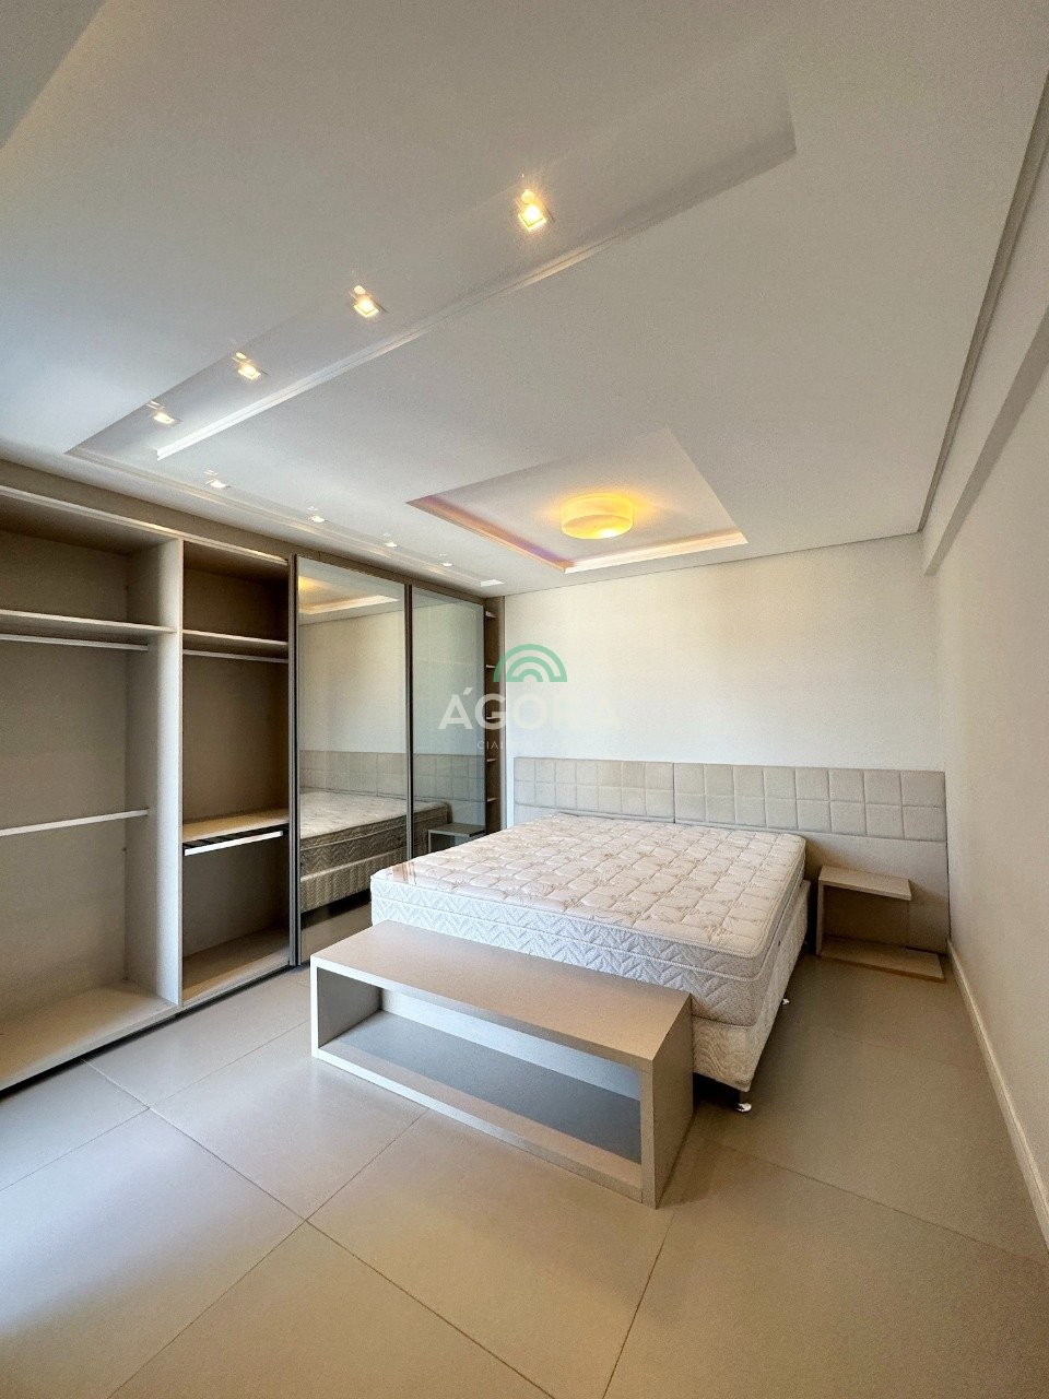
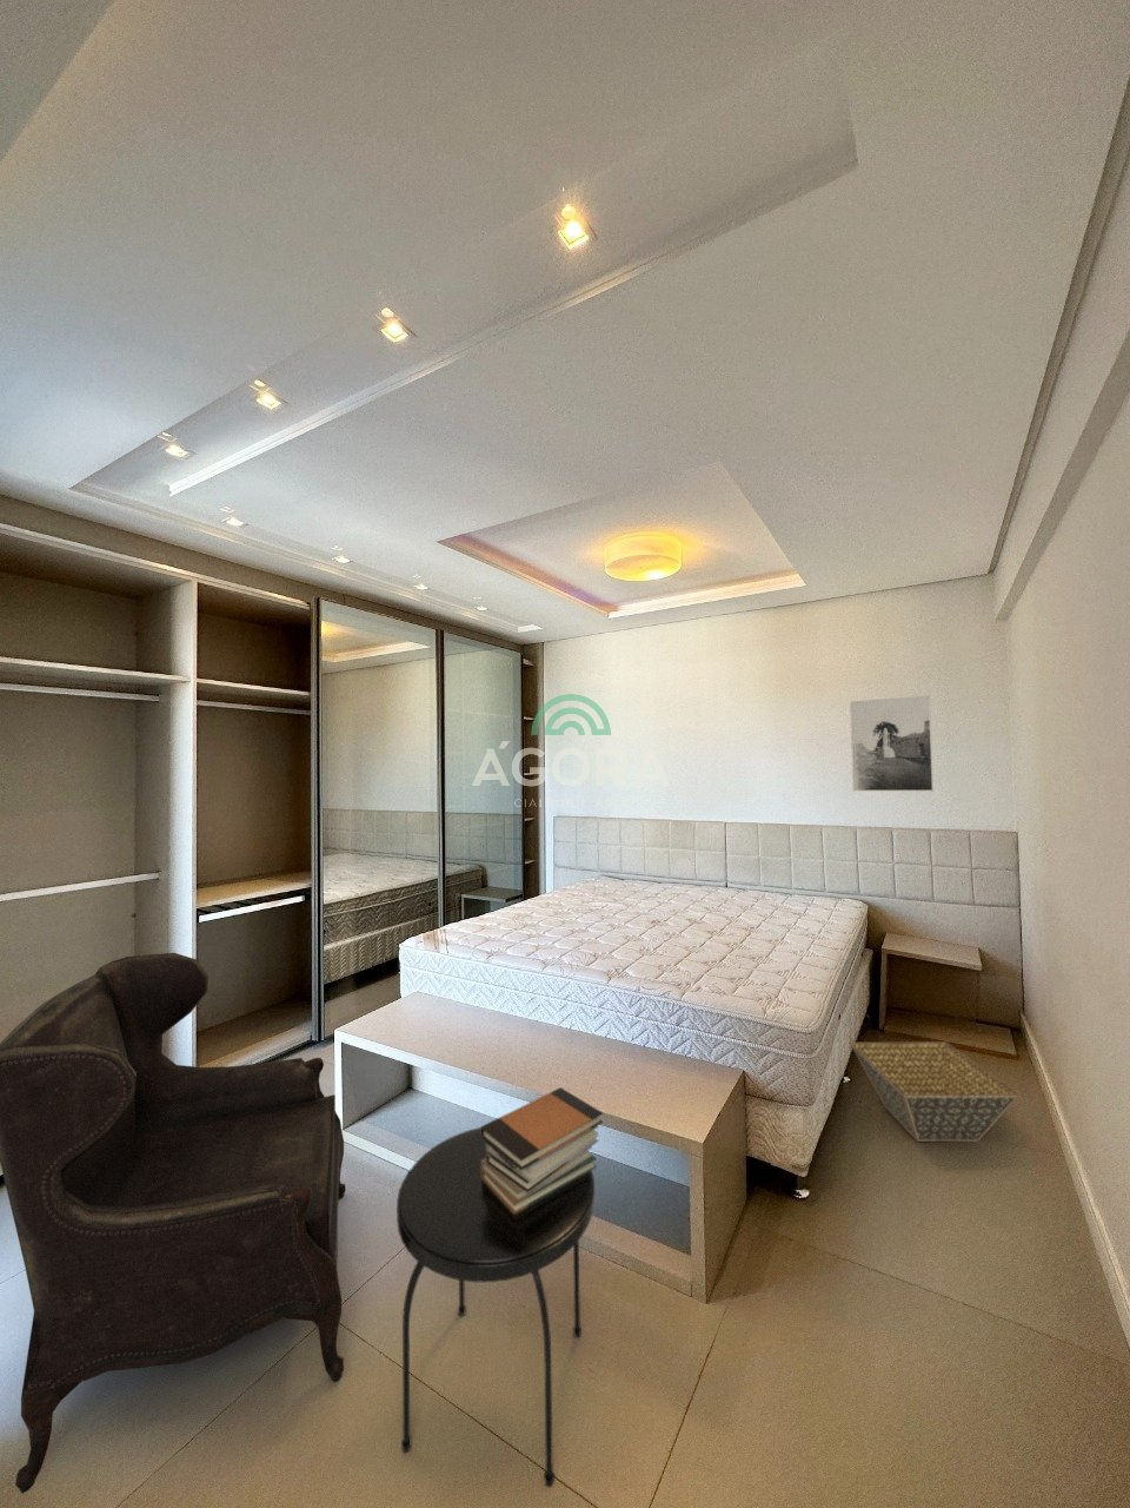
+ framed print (890, 745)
+ side table (497, 1281)
+ basket (927, 1095)
+ armchair (204, 1142)
+ book stack (541, 1143)
